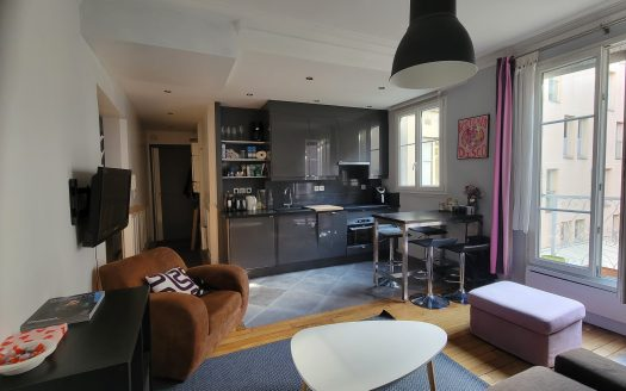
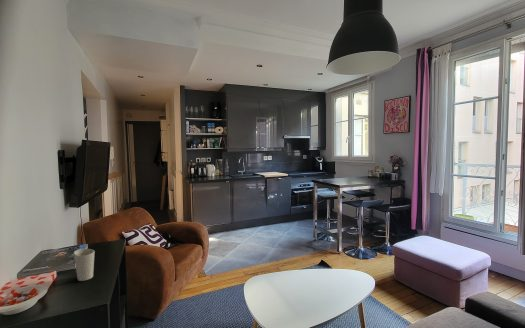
+ cup (84, 264)
